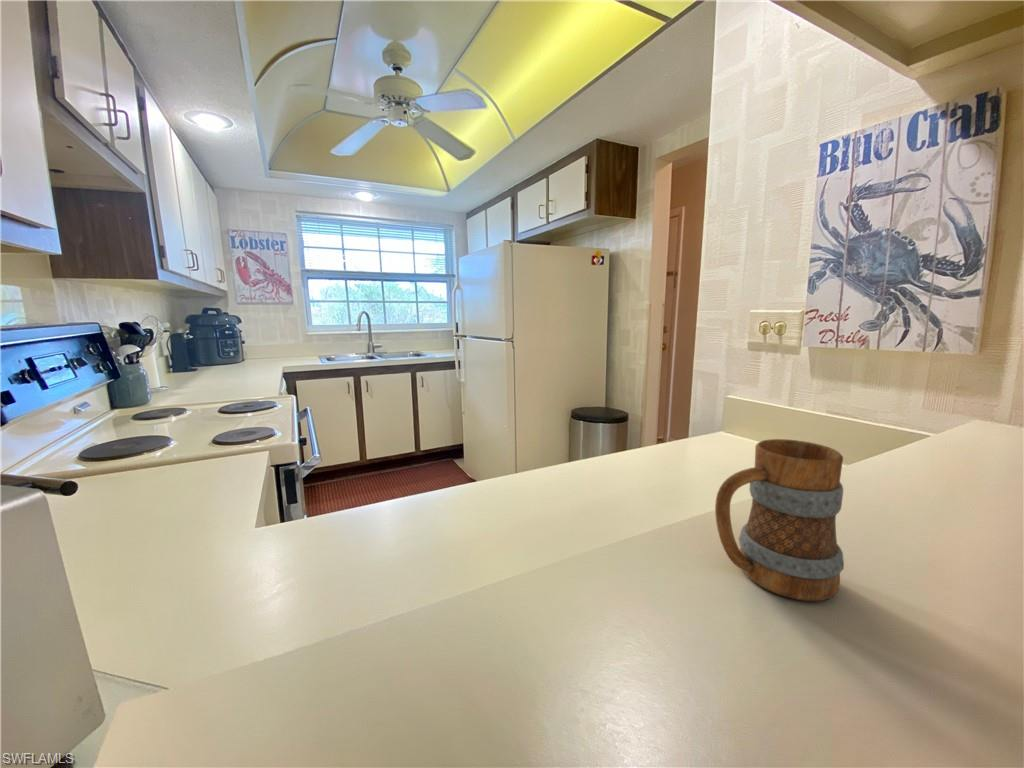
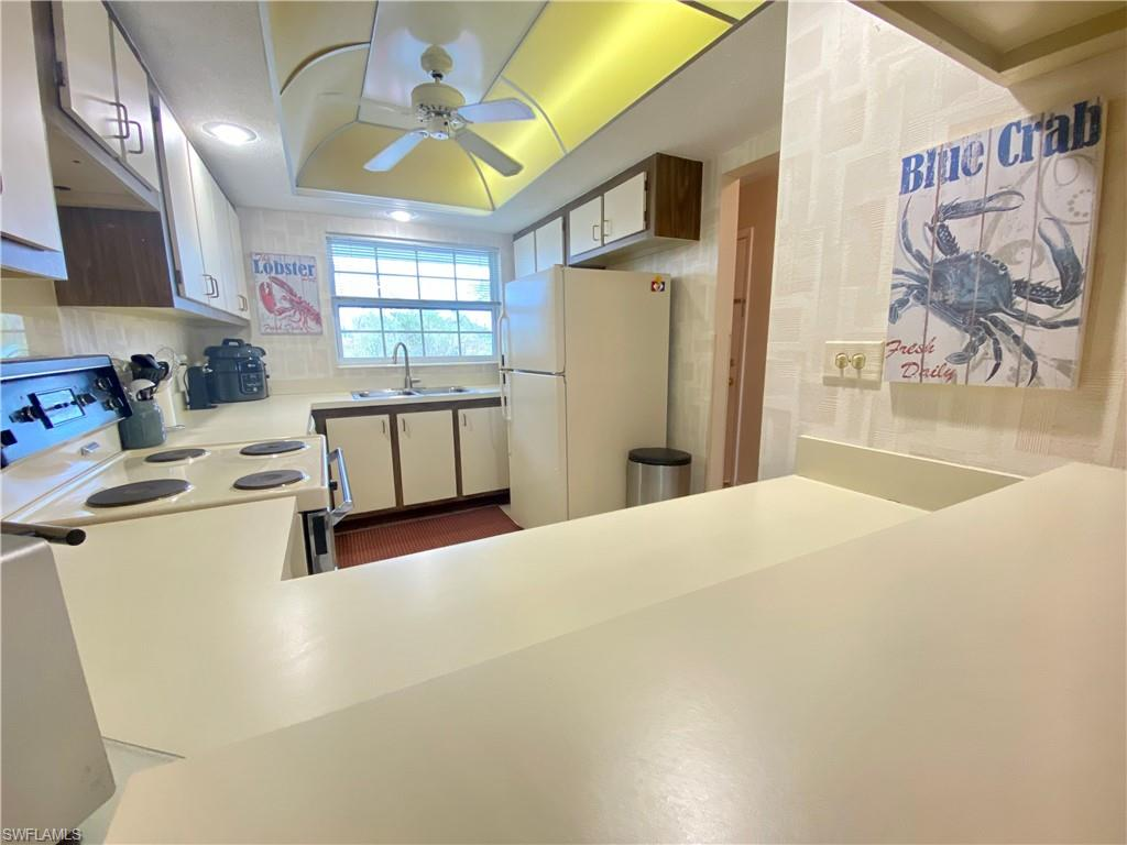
- mug (774, 514)
